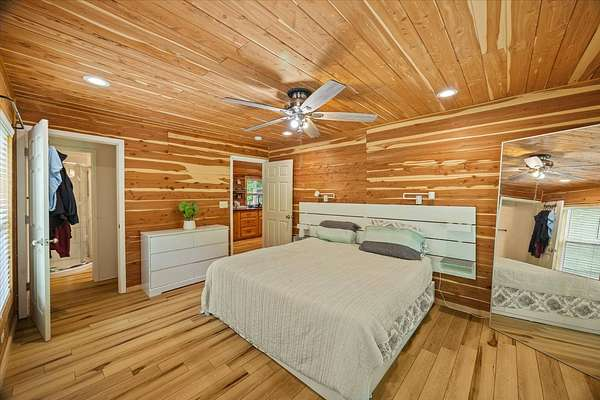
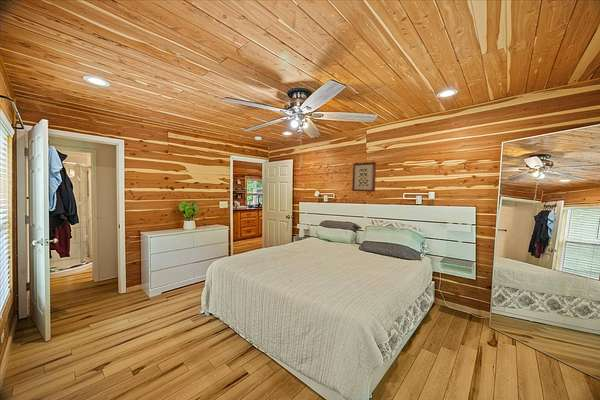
+ wall art (363, 177)
